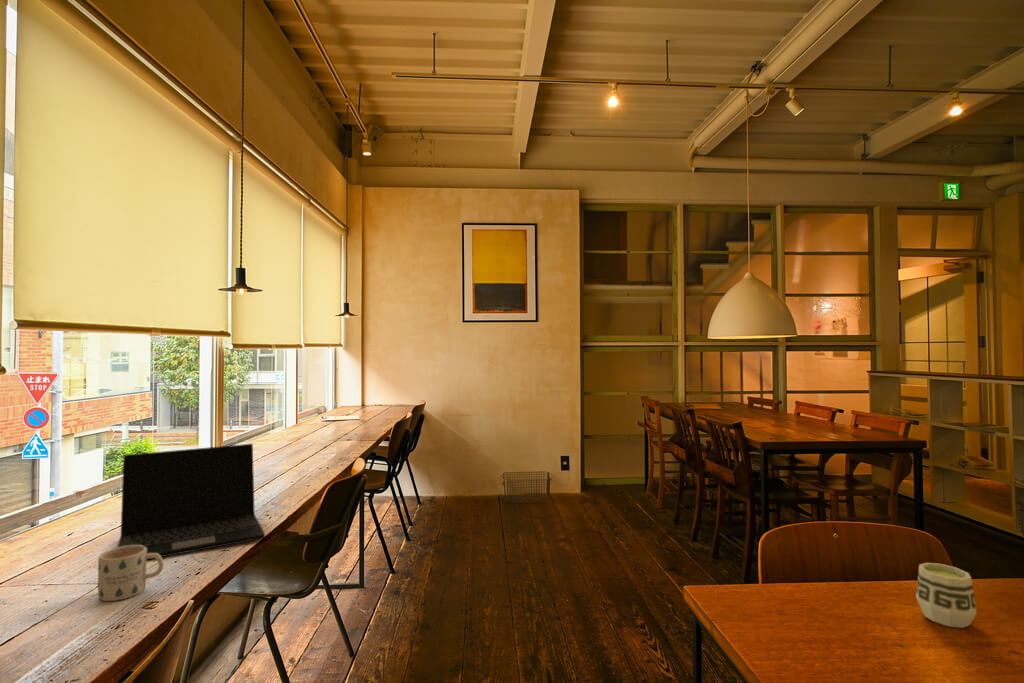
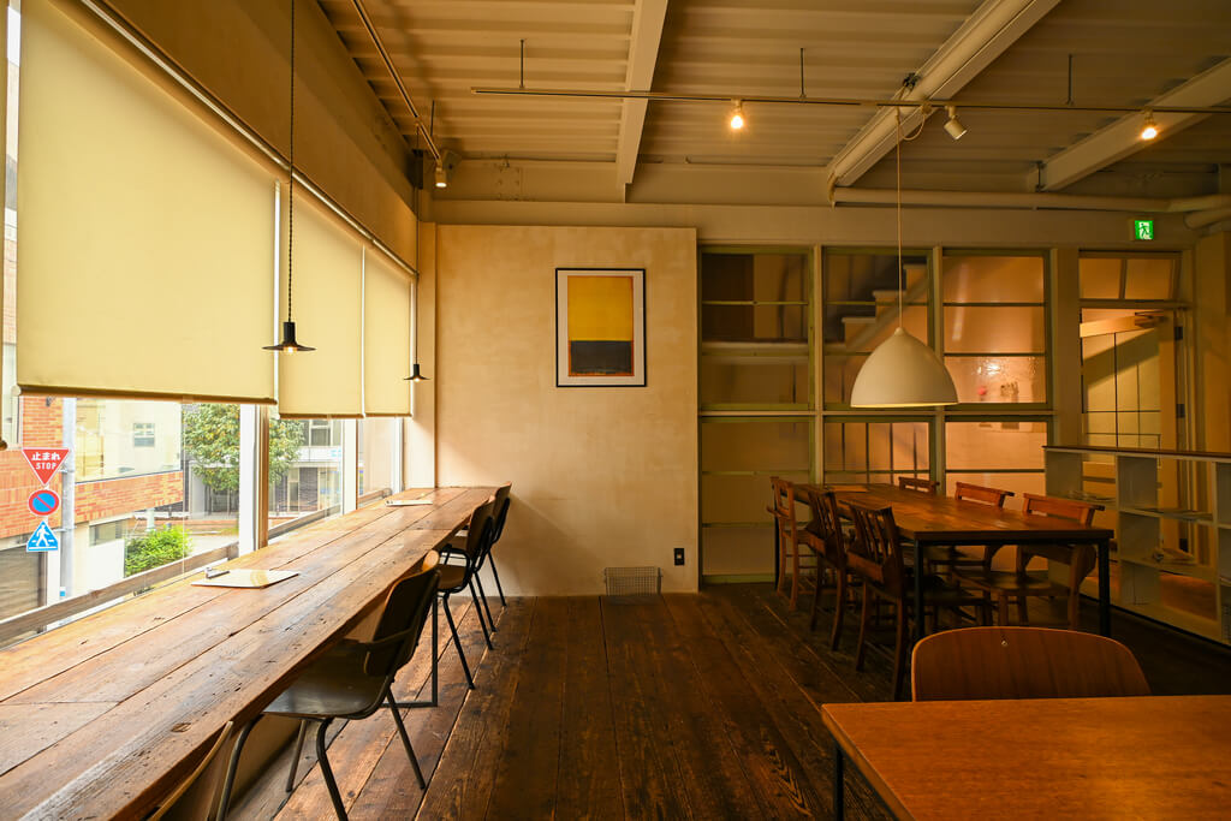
- cup (944, 594)
- laptop (193, 495)
- mug (131, 571)
